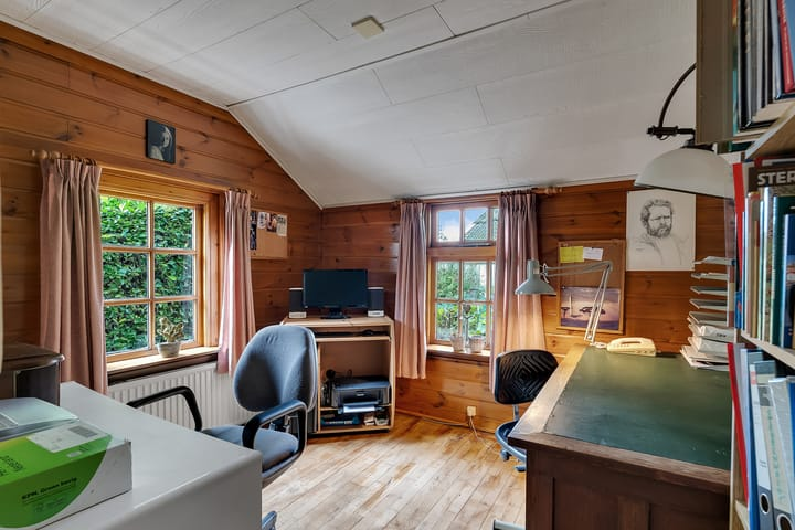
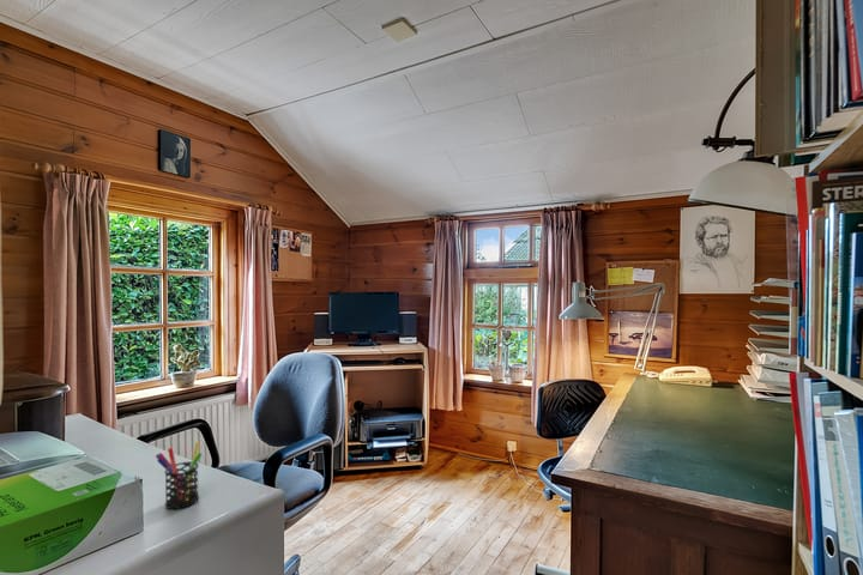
+ pen holder (183, 473)
